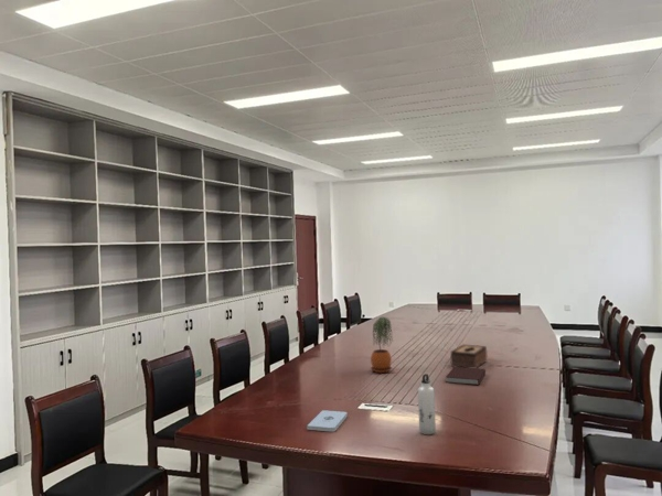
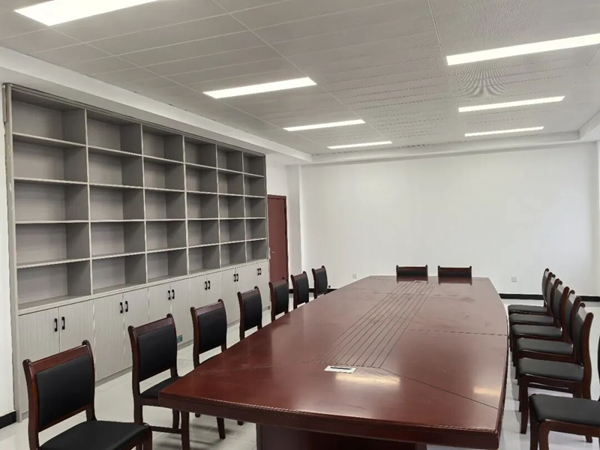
- notebook (466, 375)
- notepad (328, 420)
- tissue box (469, 356)
- potted plant (382, 343)
- water bottle (426, 402)
